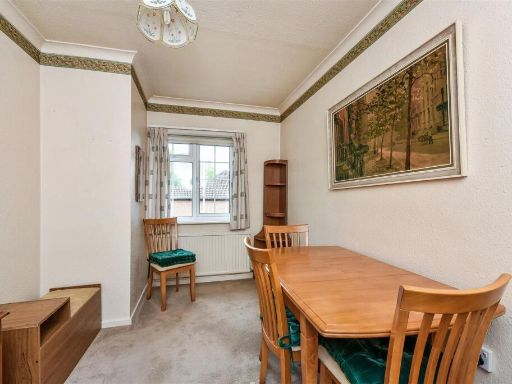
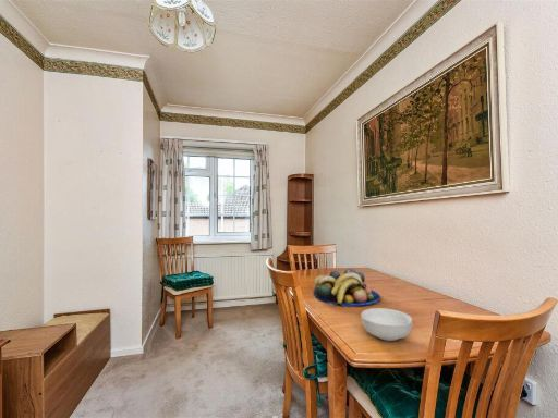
+ fruit bowl (345, 283)
+ cereal bowl (386, 325)
